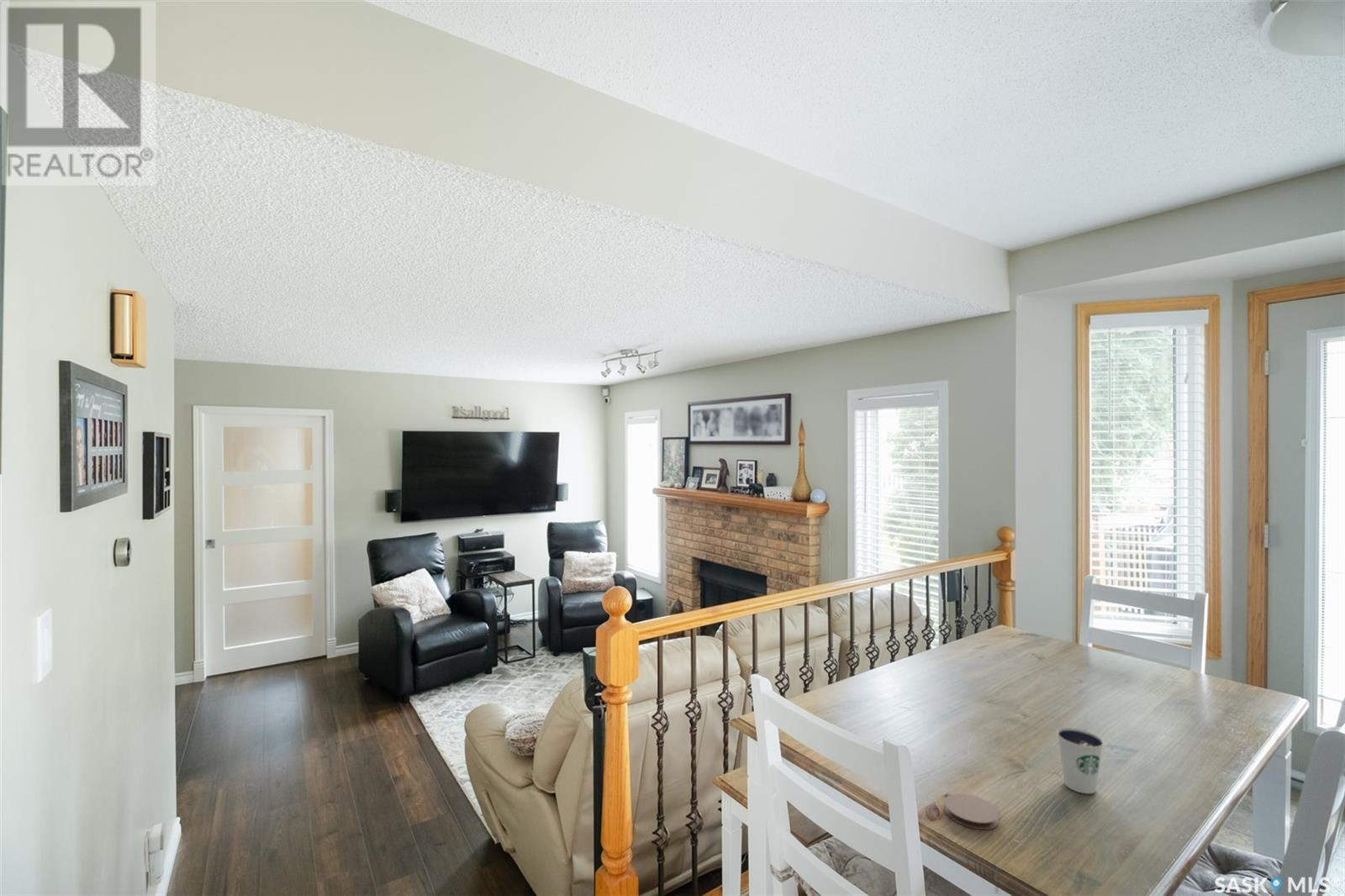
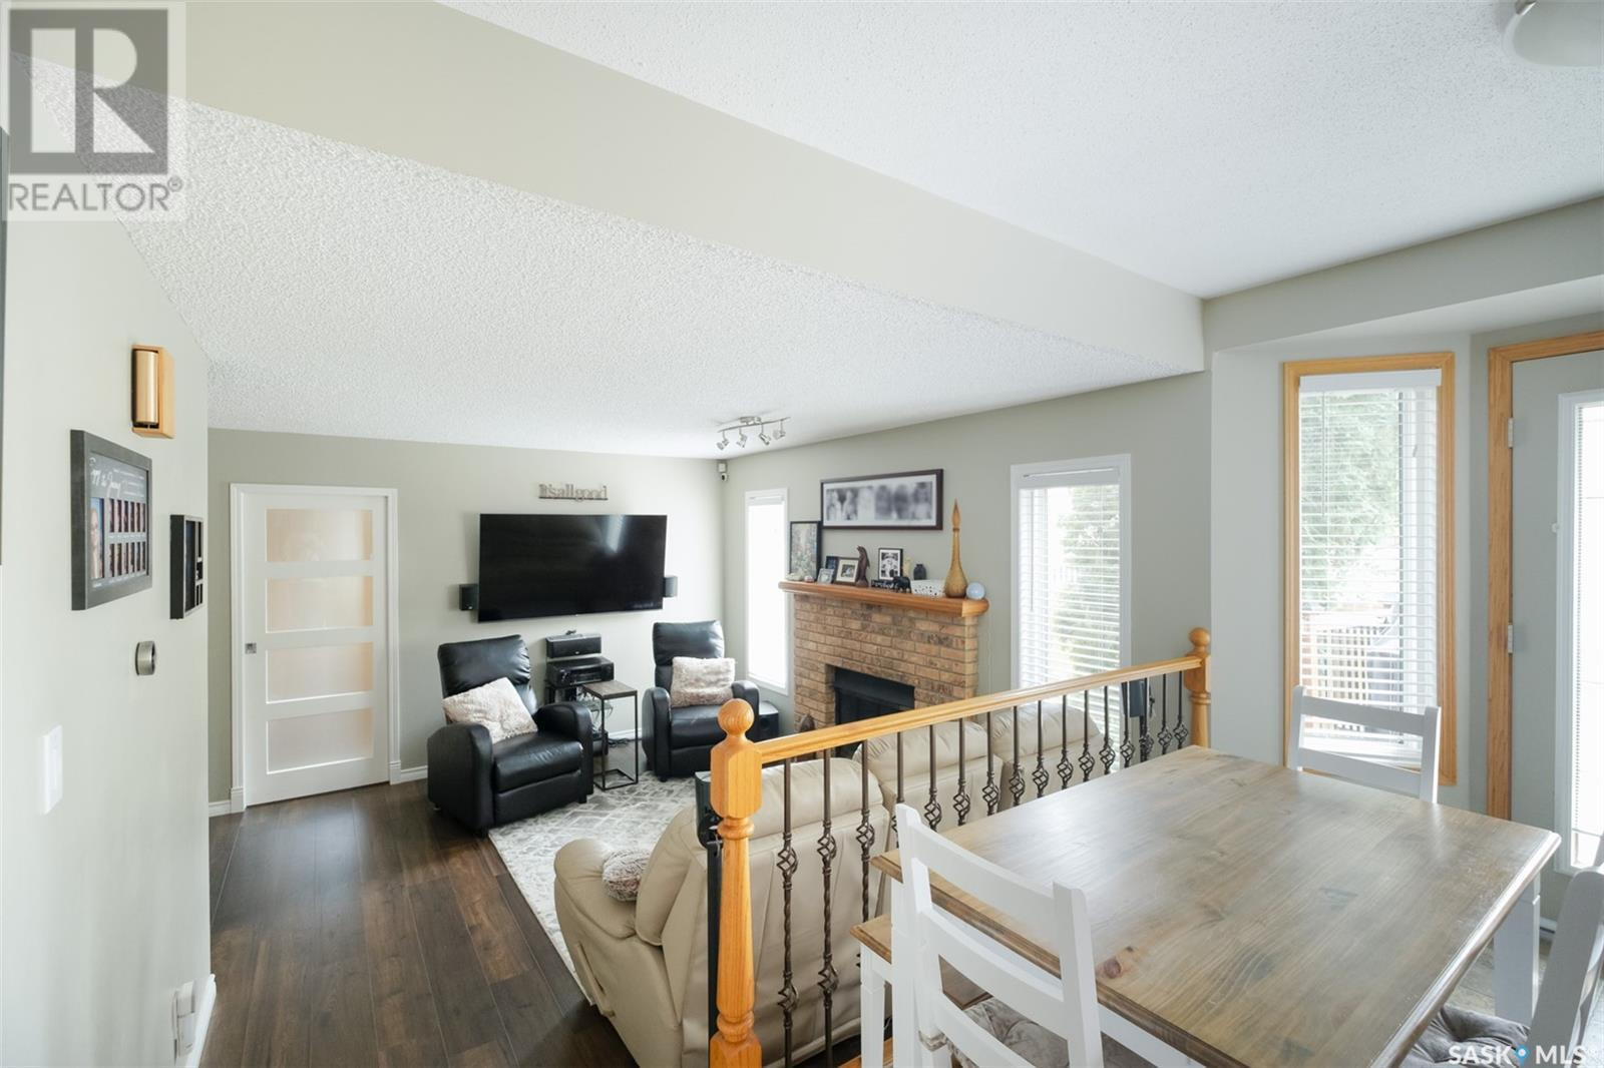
- coaster (971, 810)
- dixie cup (1079, 762)
